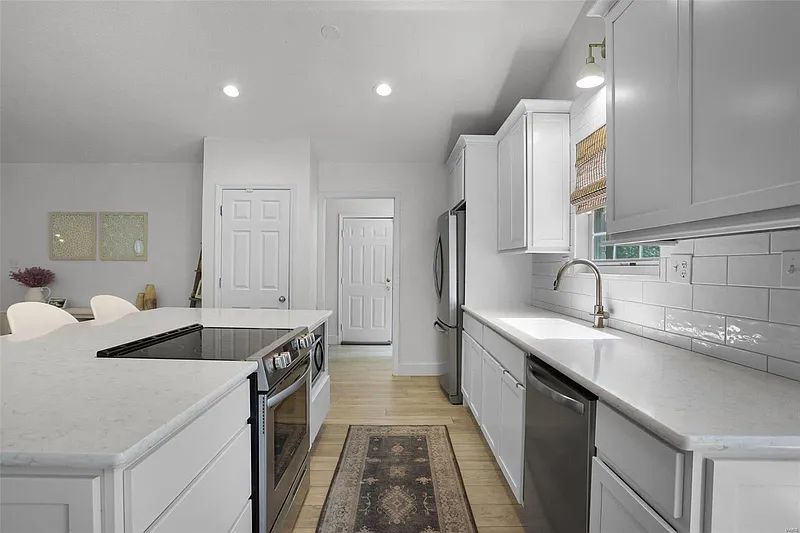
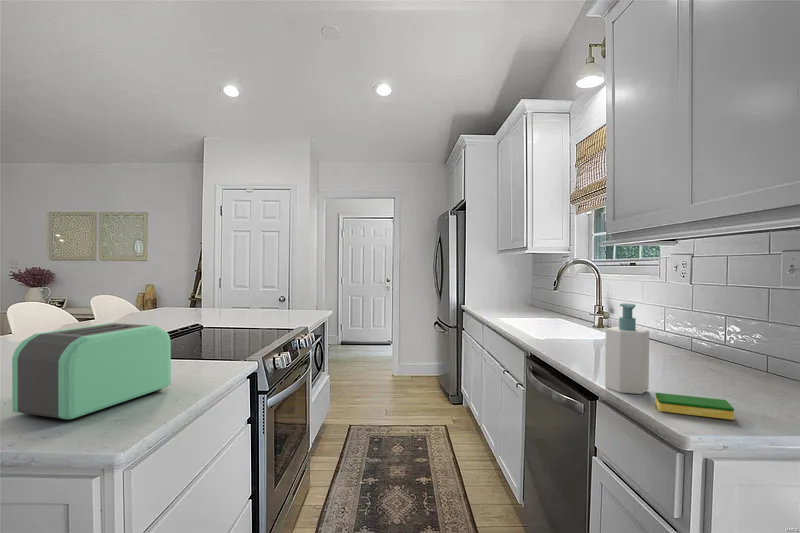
+ dish sponge (692, 405)
+ toaster (99, 365)
+ soap bottle (627, 346)
